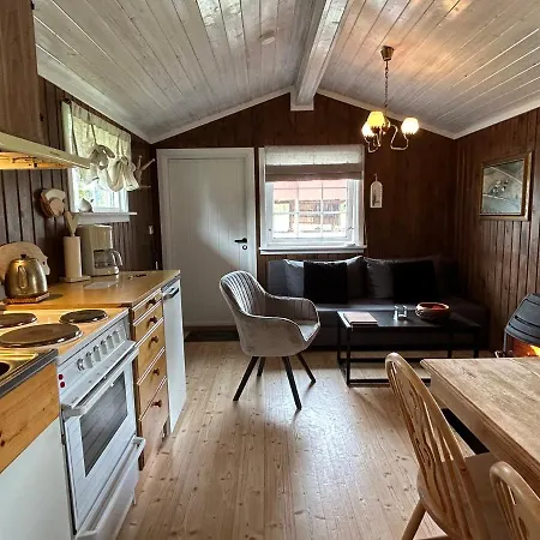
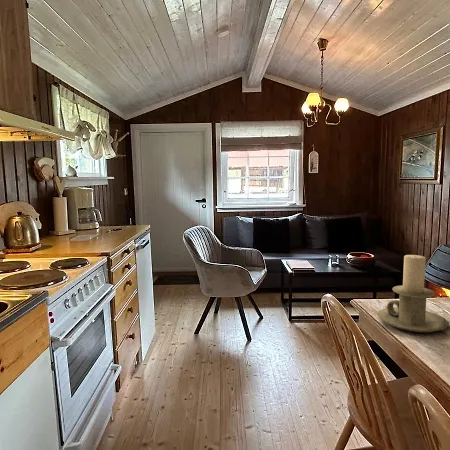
+ candle holder (413, 289)
